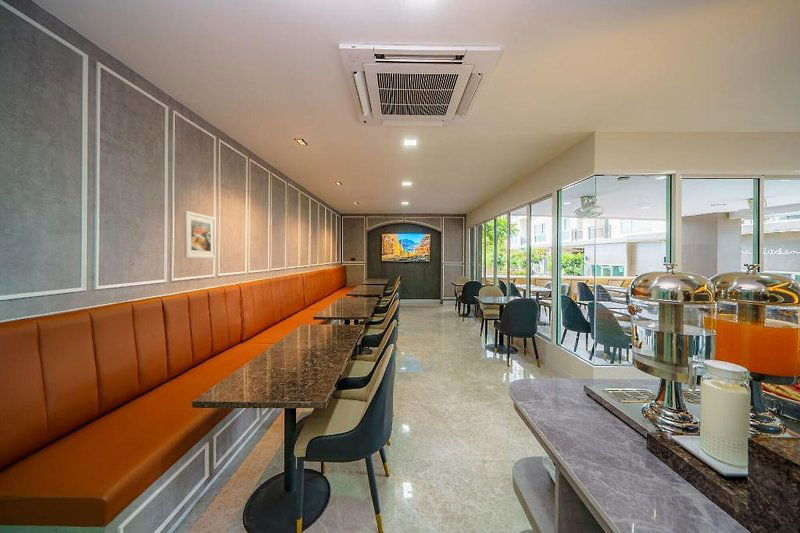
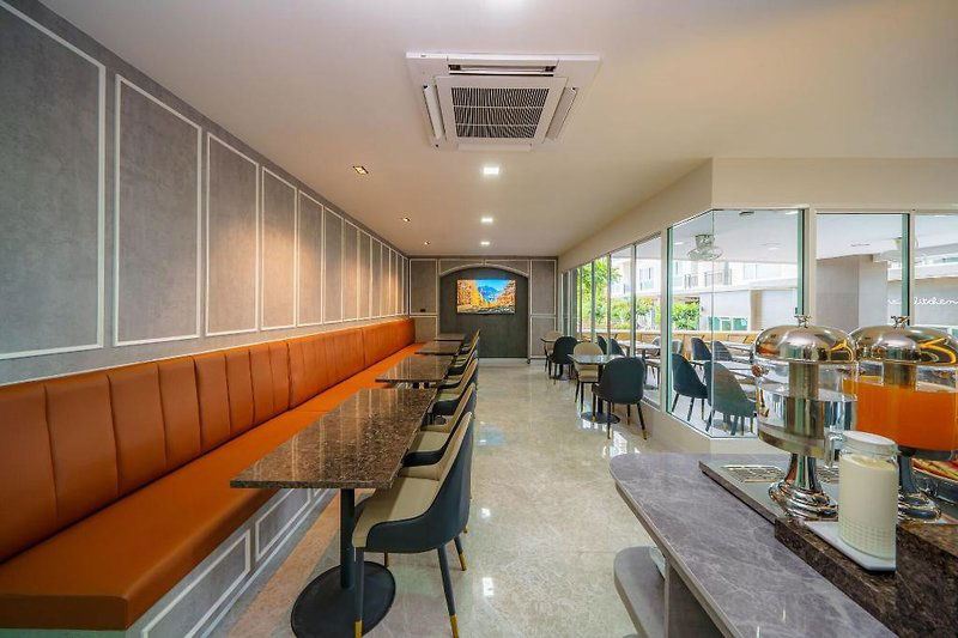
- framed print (200, 236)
